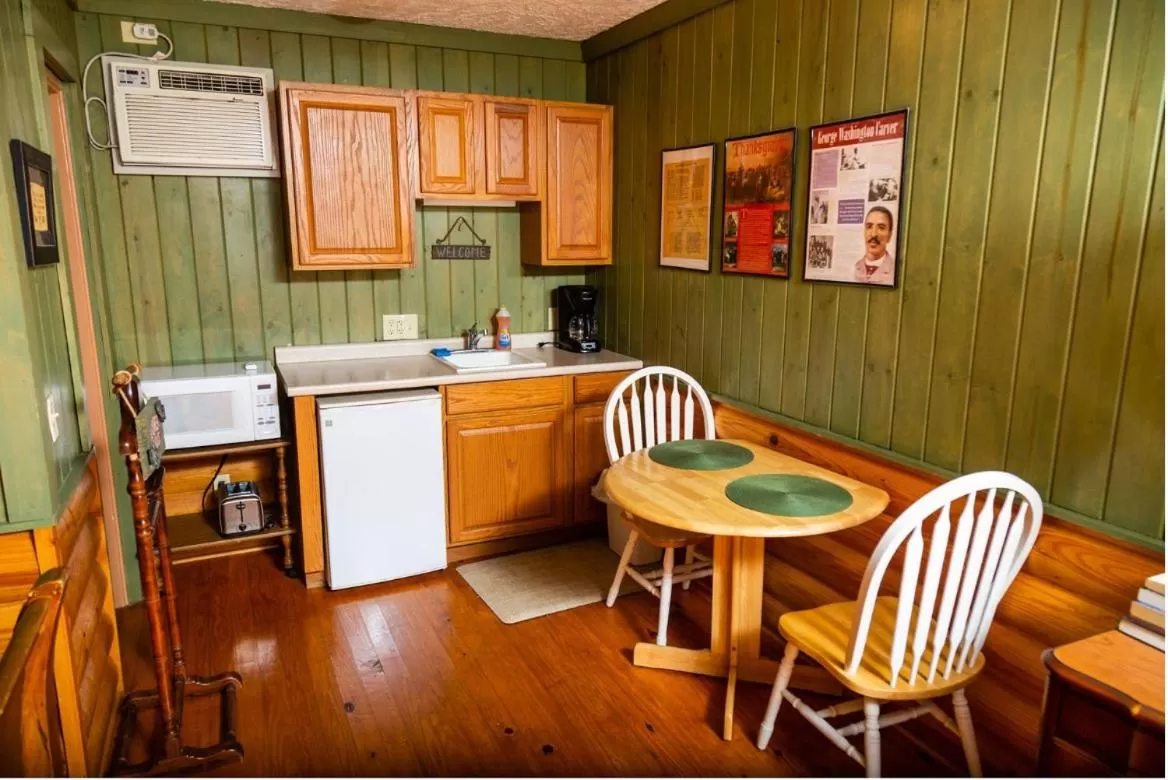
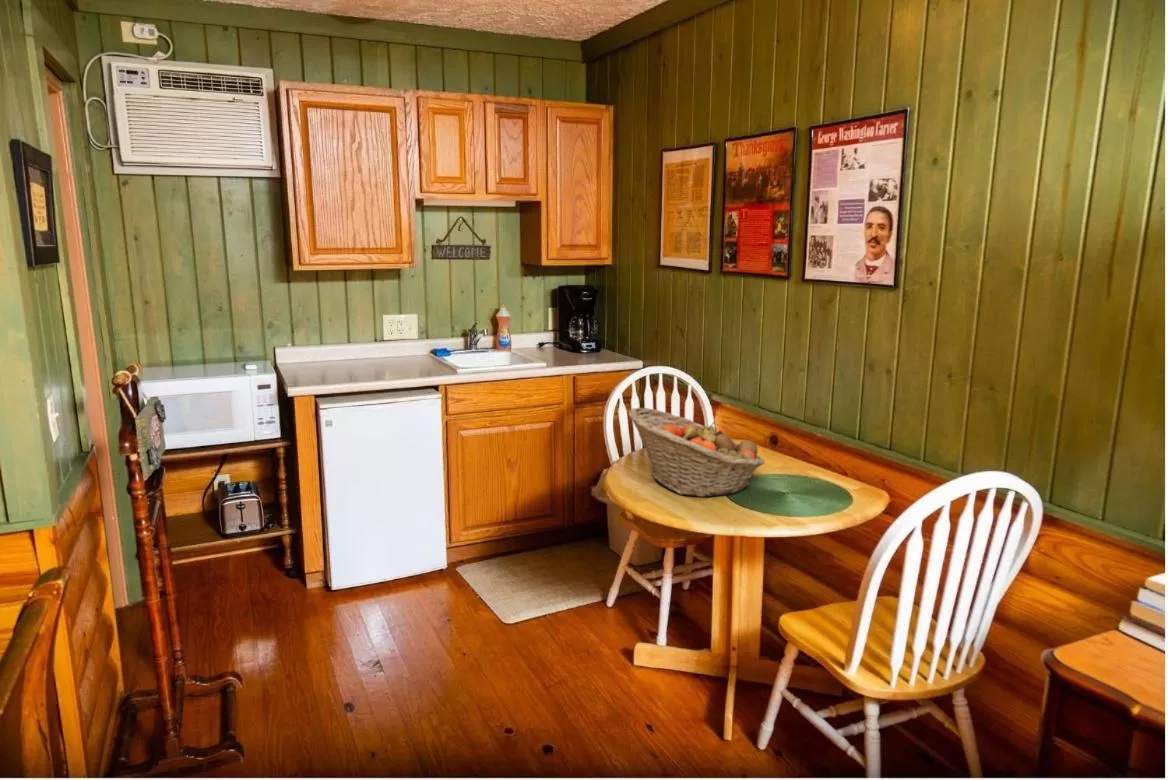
+ fruit basket (693, 447)
